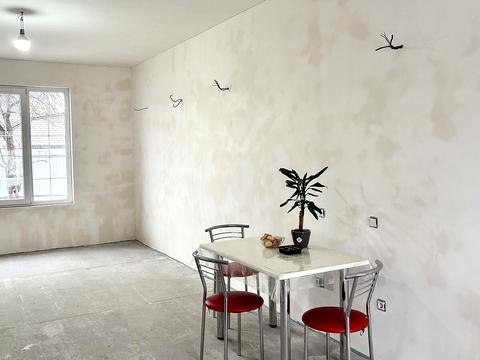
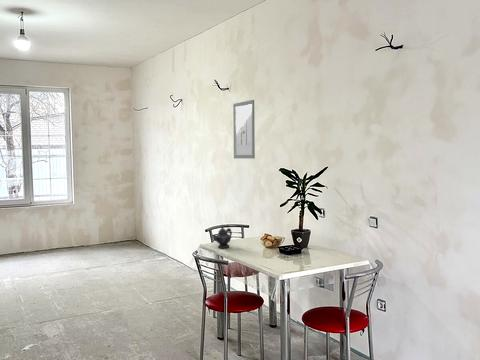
+ teapot (222, 236)
+ wall art (243, 130)
